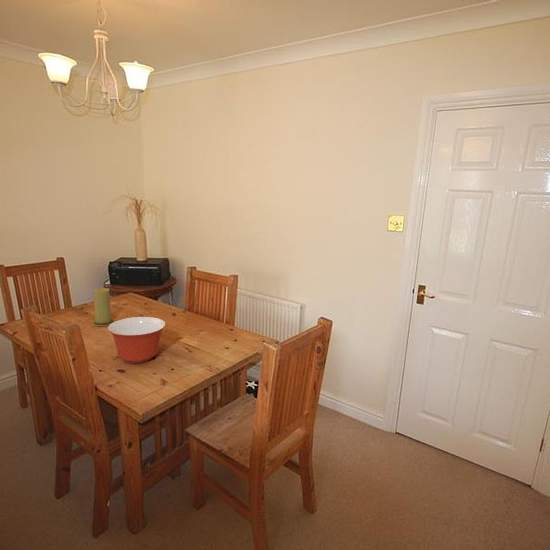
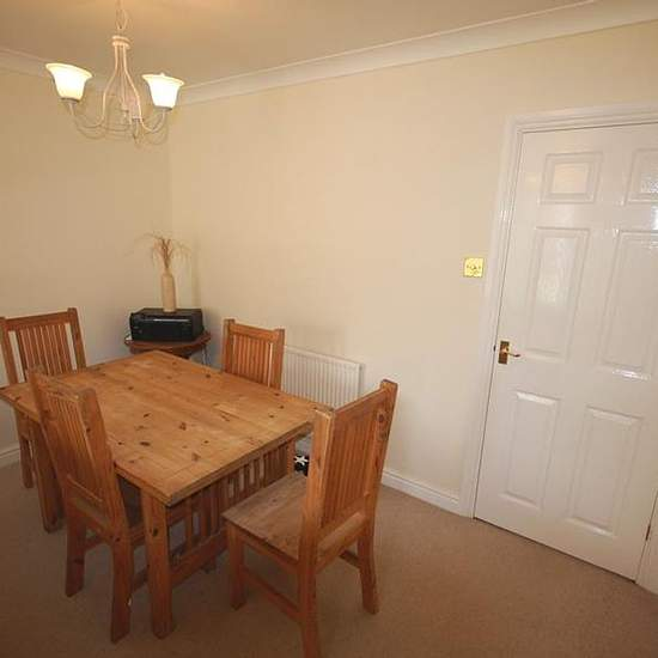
- mixing bowl (137, 341)
- candle (102, 306)
